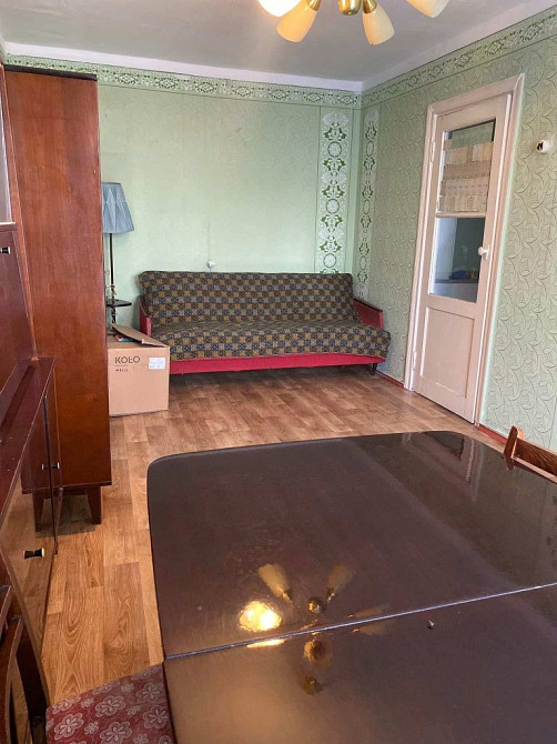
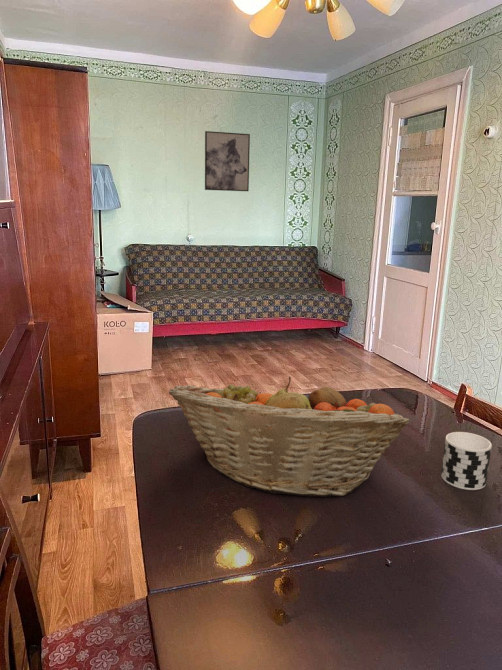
+ cup (465, 457)
+ wall art (227, 162)
+ fruit basket (284, 421)
